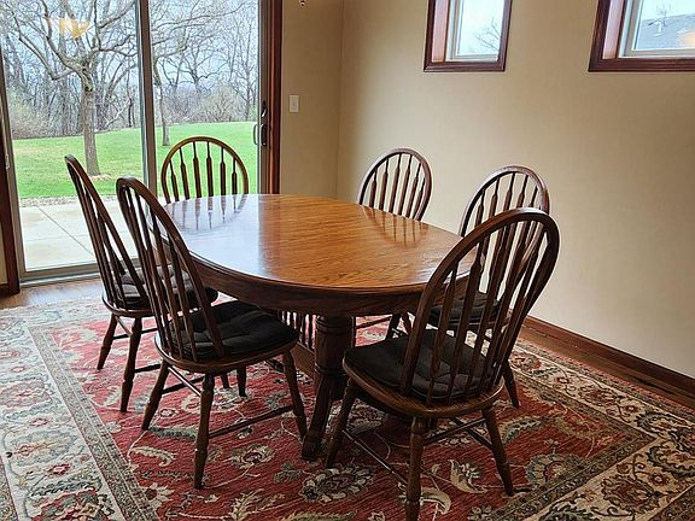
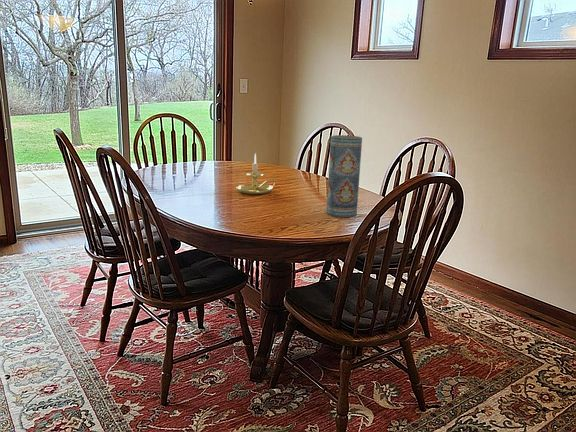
+ vase (343, 175)
+ candle holder (257, 173)
